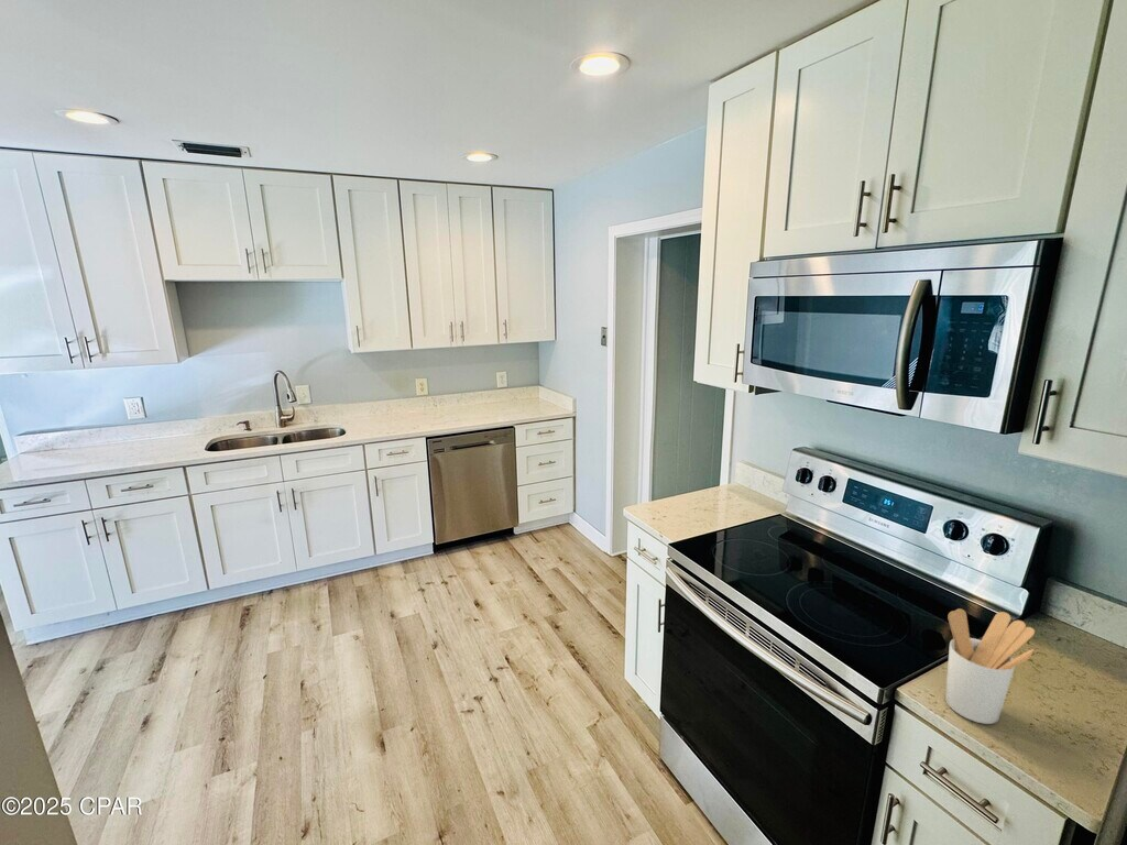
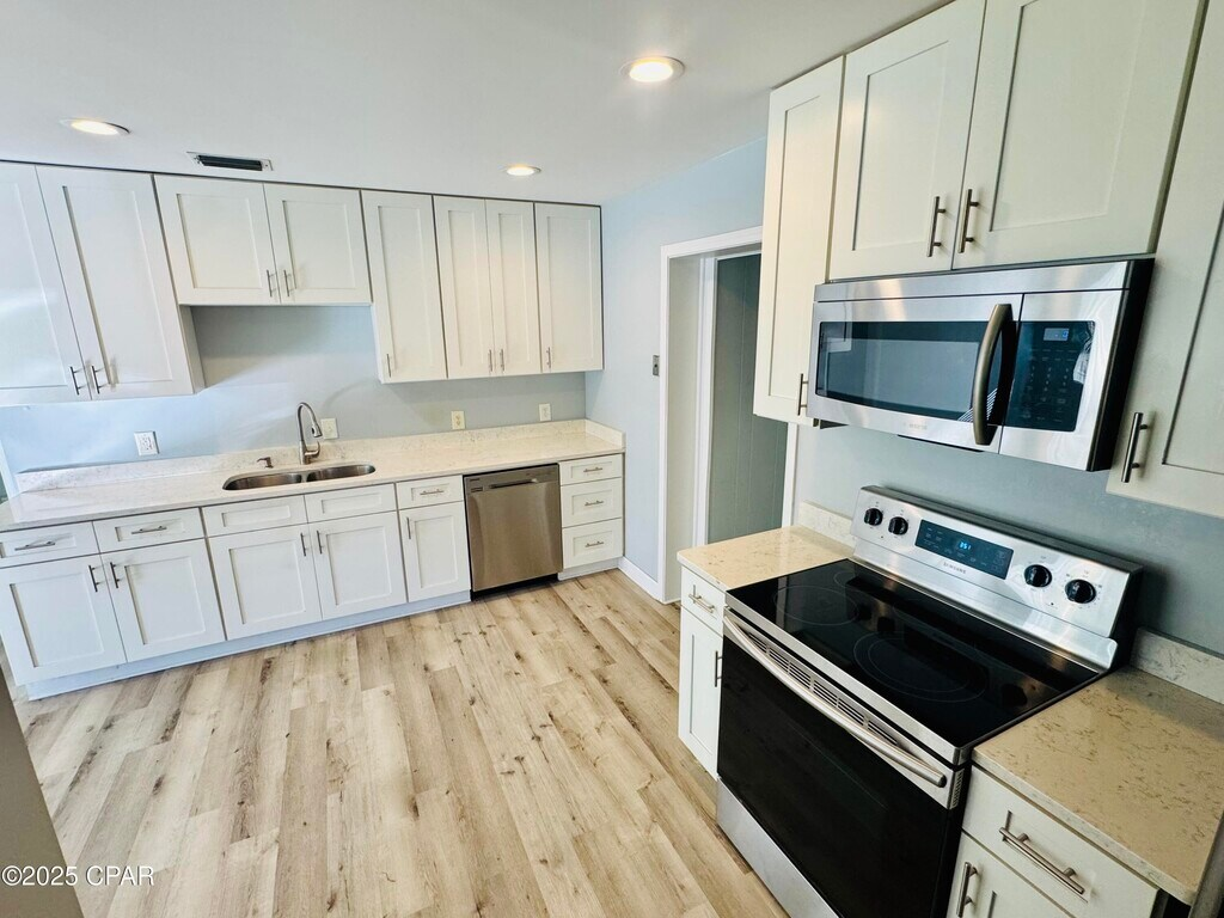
- utensil holder (987, 663)
